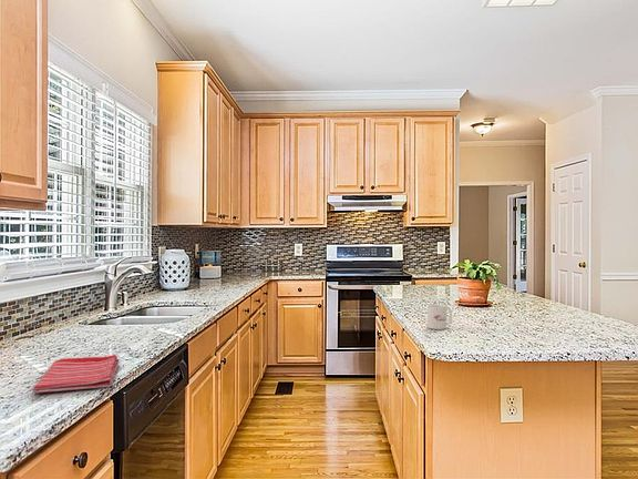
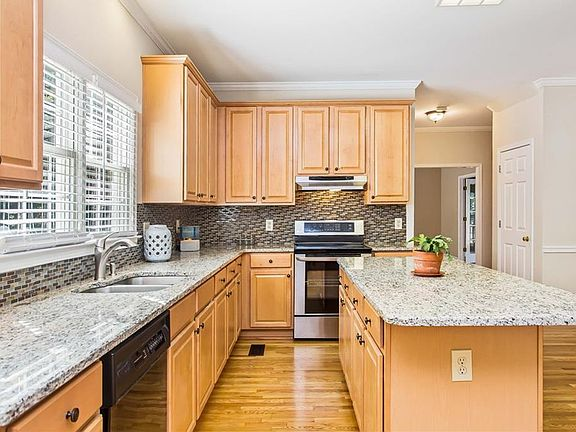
- dish towel (80, 371)
- mug (440, 316)
